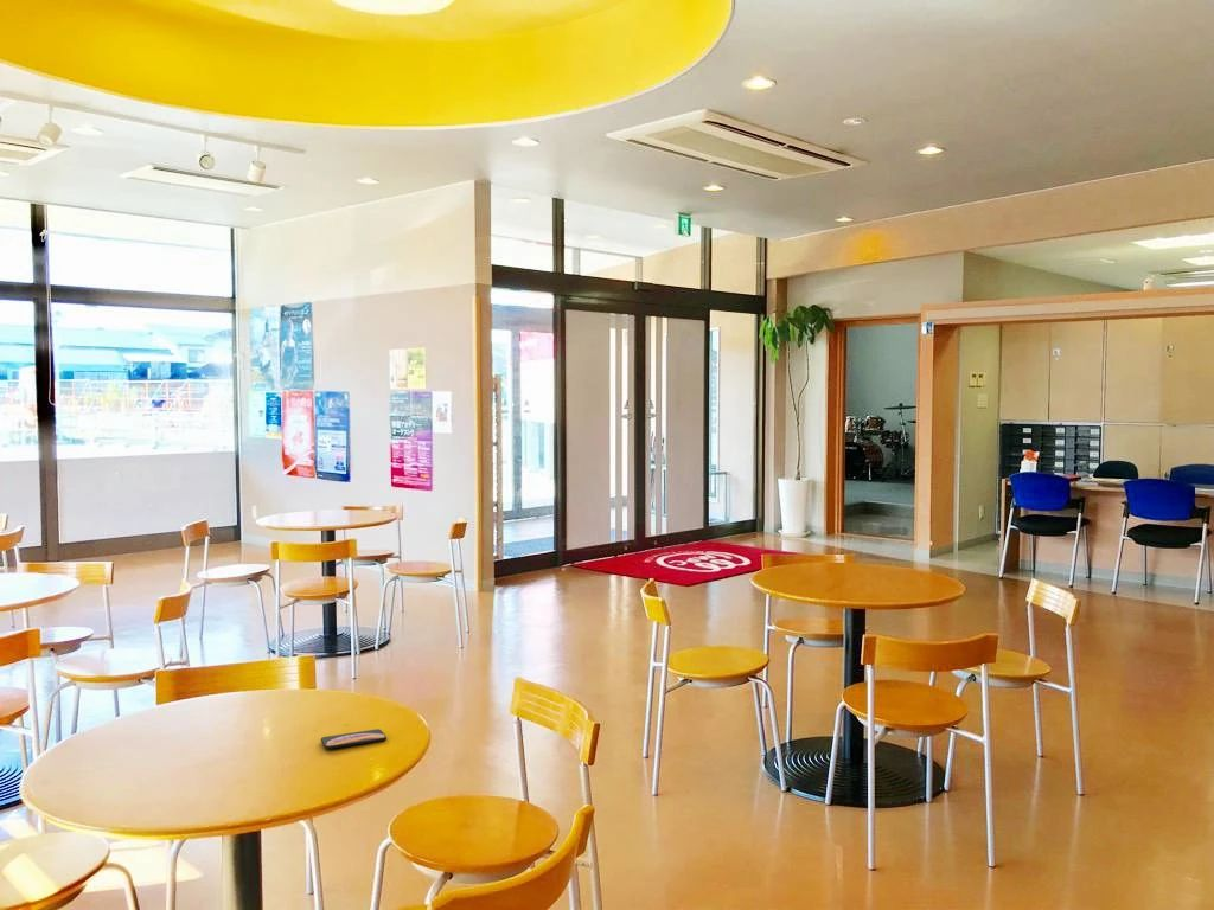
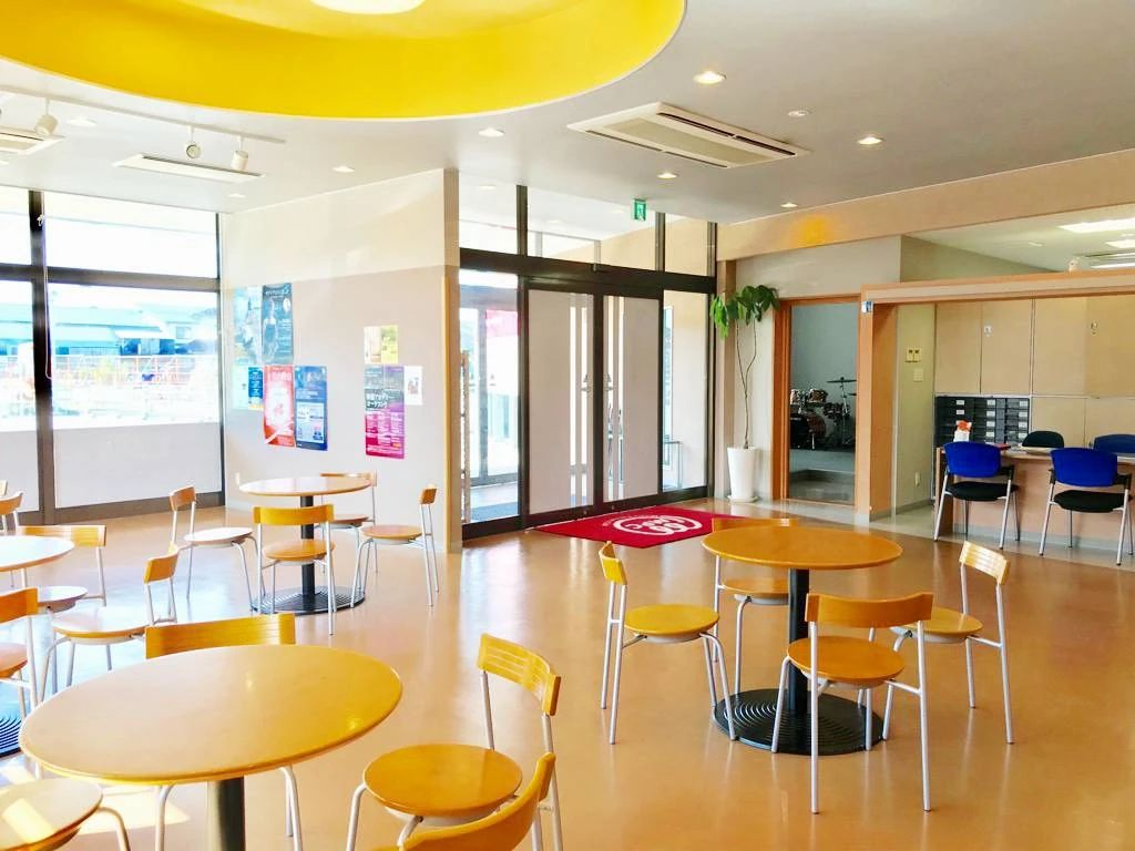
- smartphone (353, 738)
